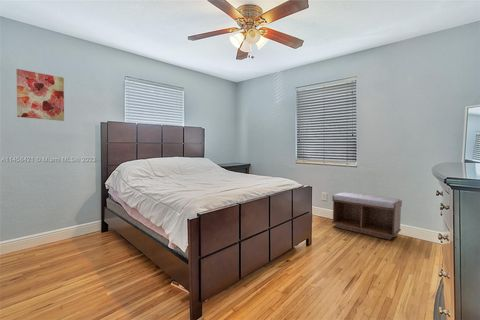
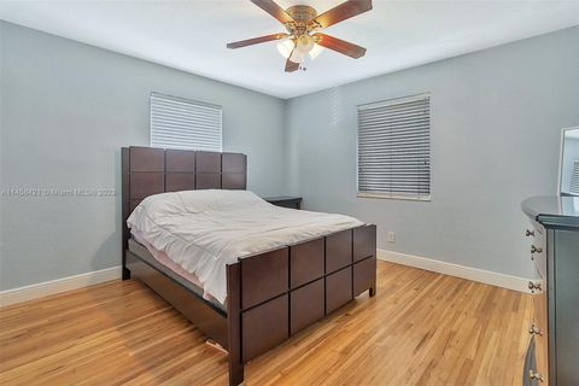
- bench (365, 213)
- wall art (41, 96)
